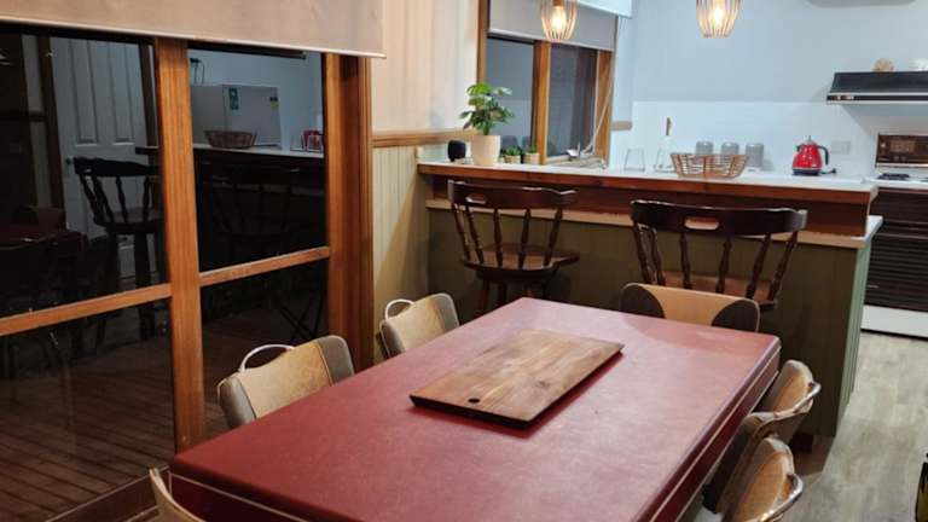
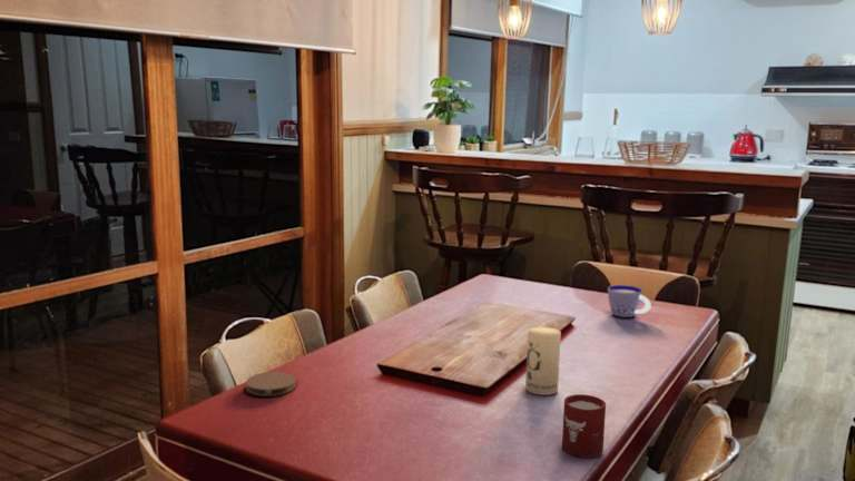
+ coaster (271, 383)
+ candle (542, 360)
+ cup (586, 421)
+ cup (629, 302)
